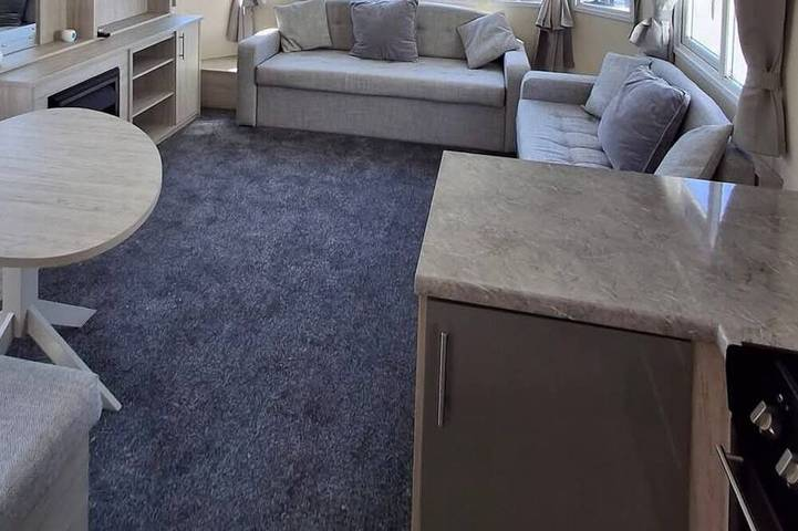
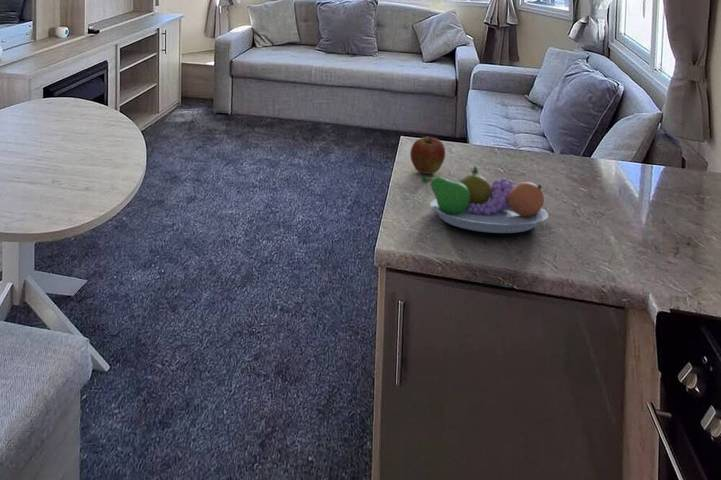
+ fruit bowl (485, 196)
+ apple (428, 153)
